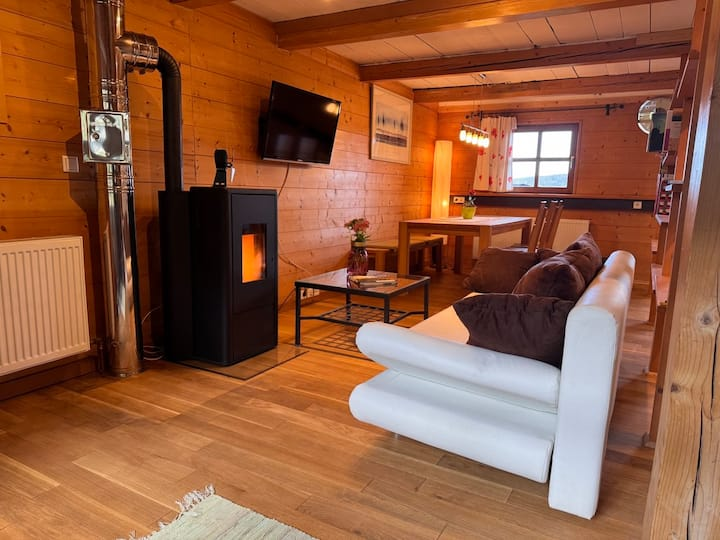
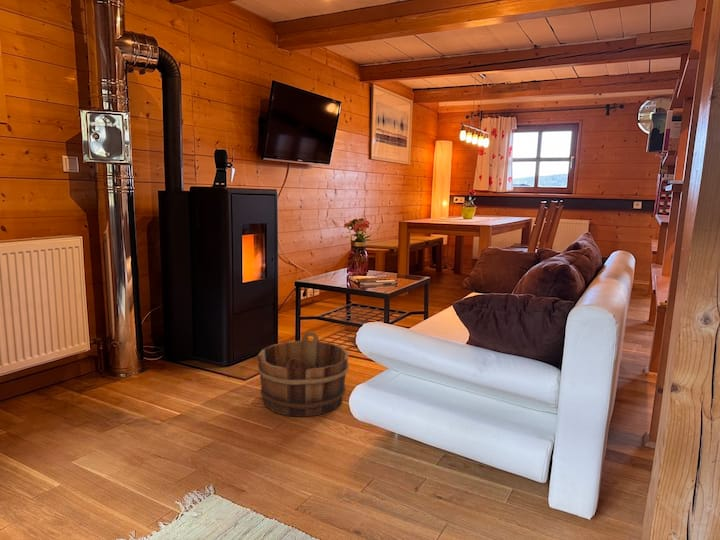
+ wooden bucket (303, 371)
